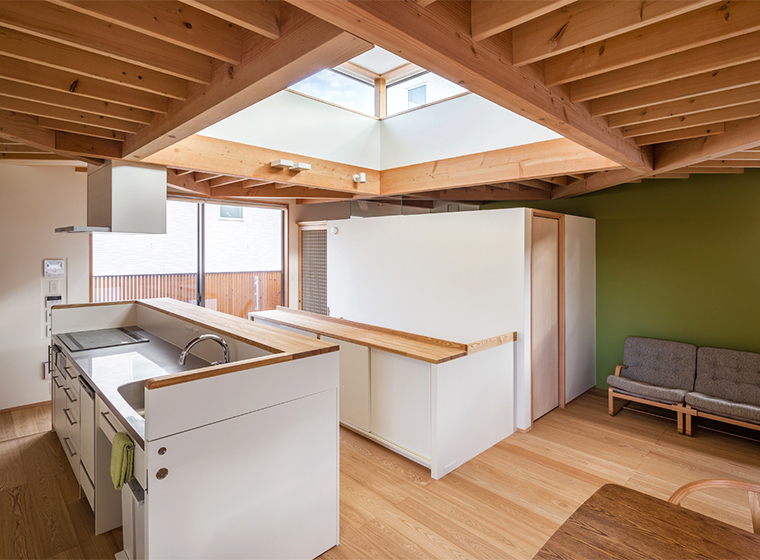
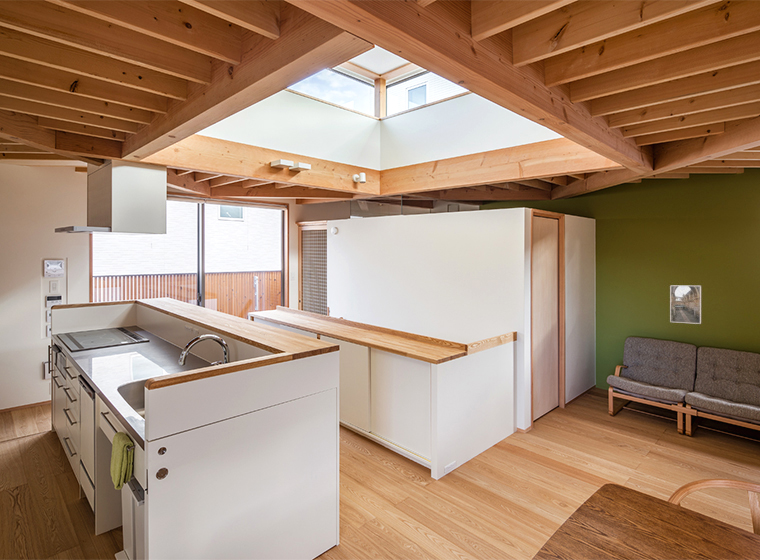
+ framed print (685, 304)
